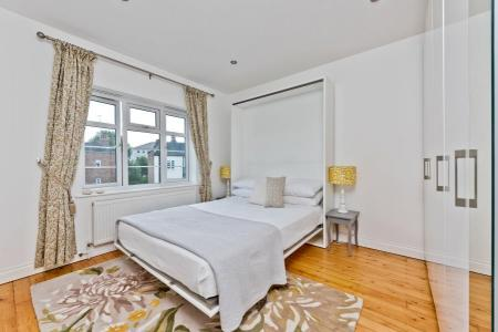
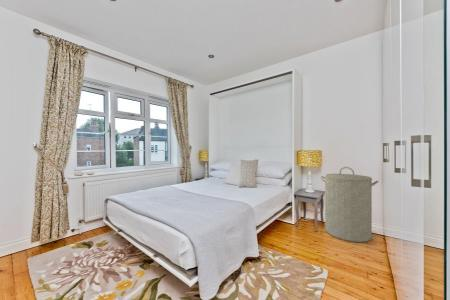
+ laundry hamper (347, 200)
